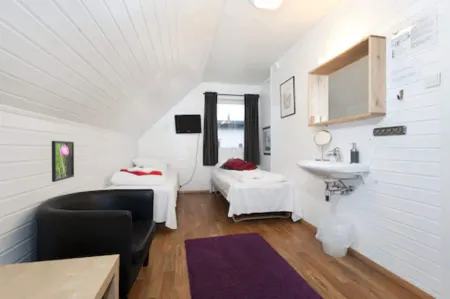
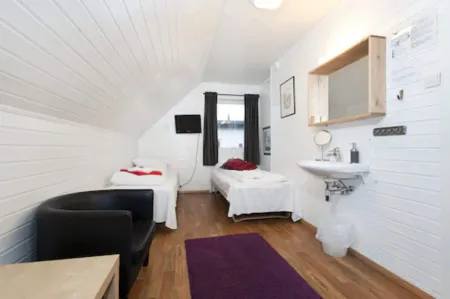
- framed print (63, 160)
